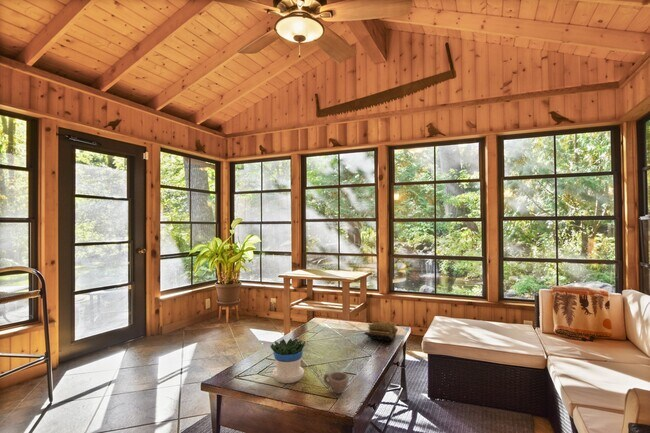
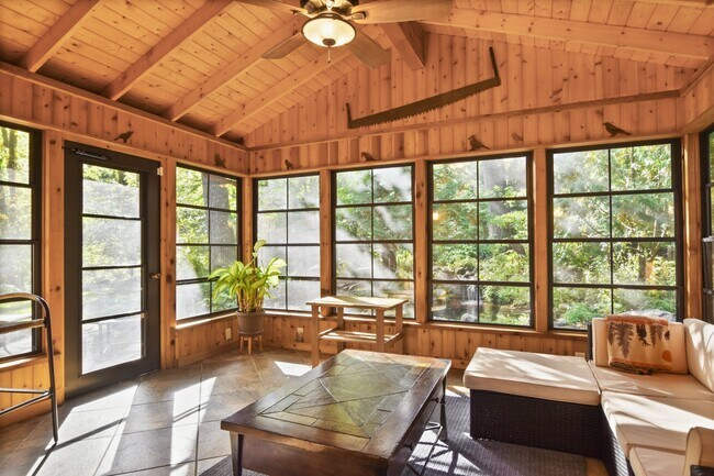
- book (381, 331)
- flowerpot (288, 360)
- cup (335, 383)
